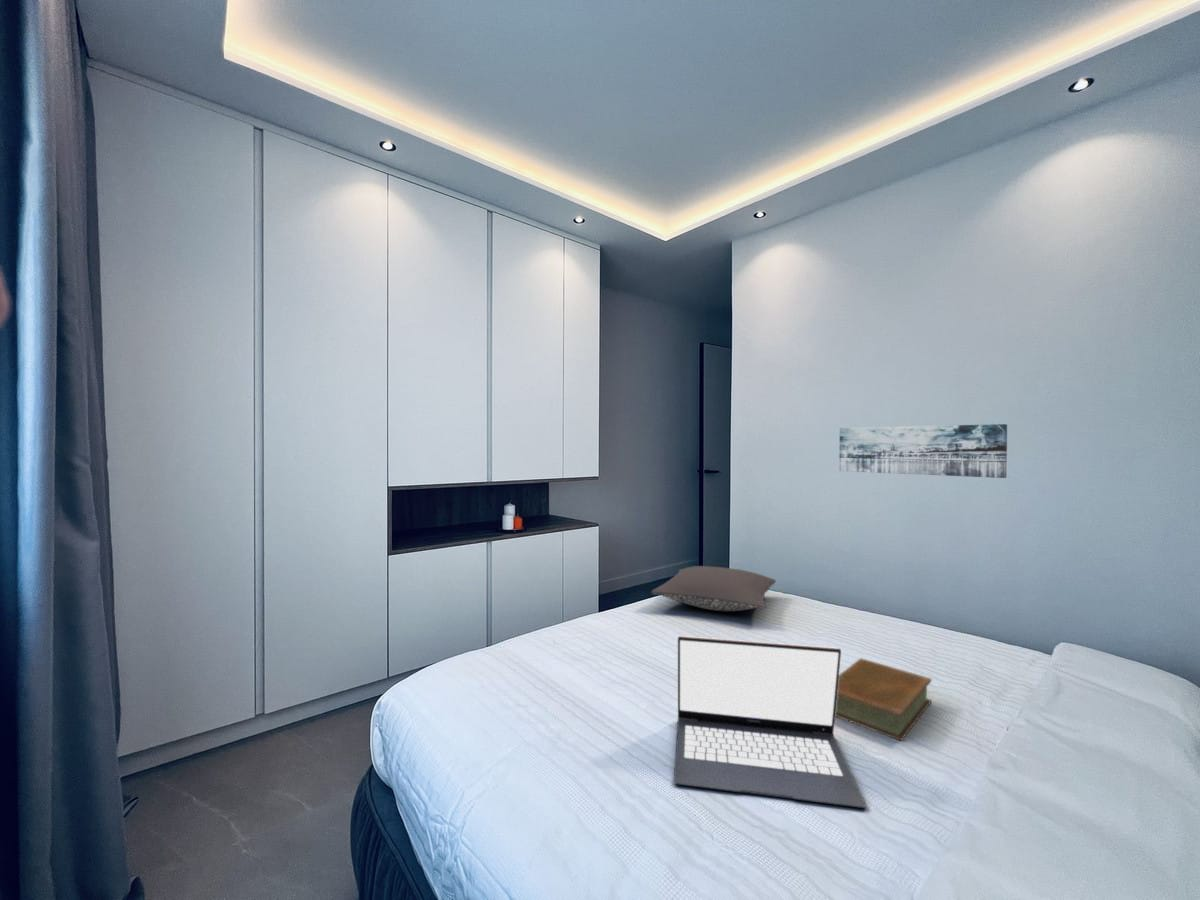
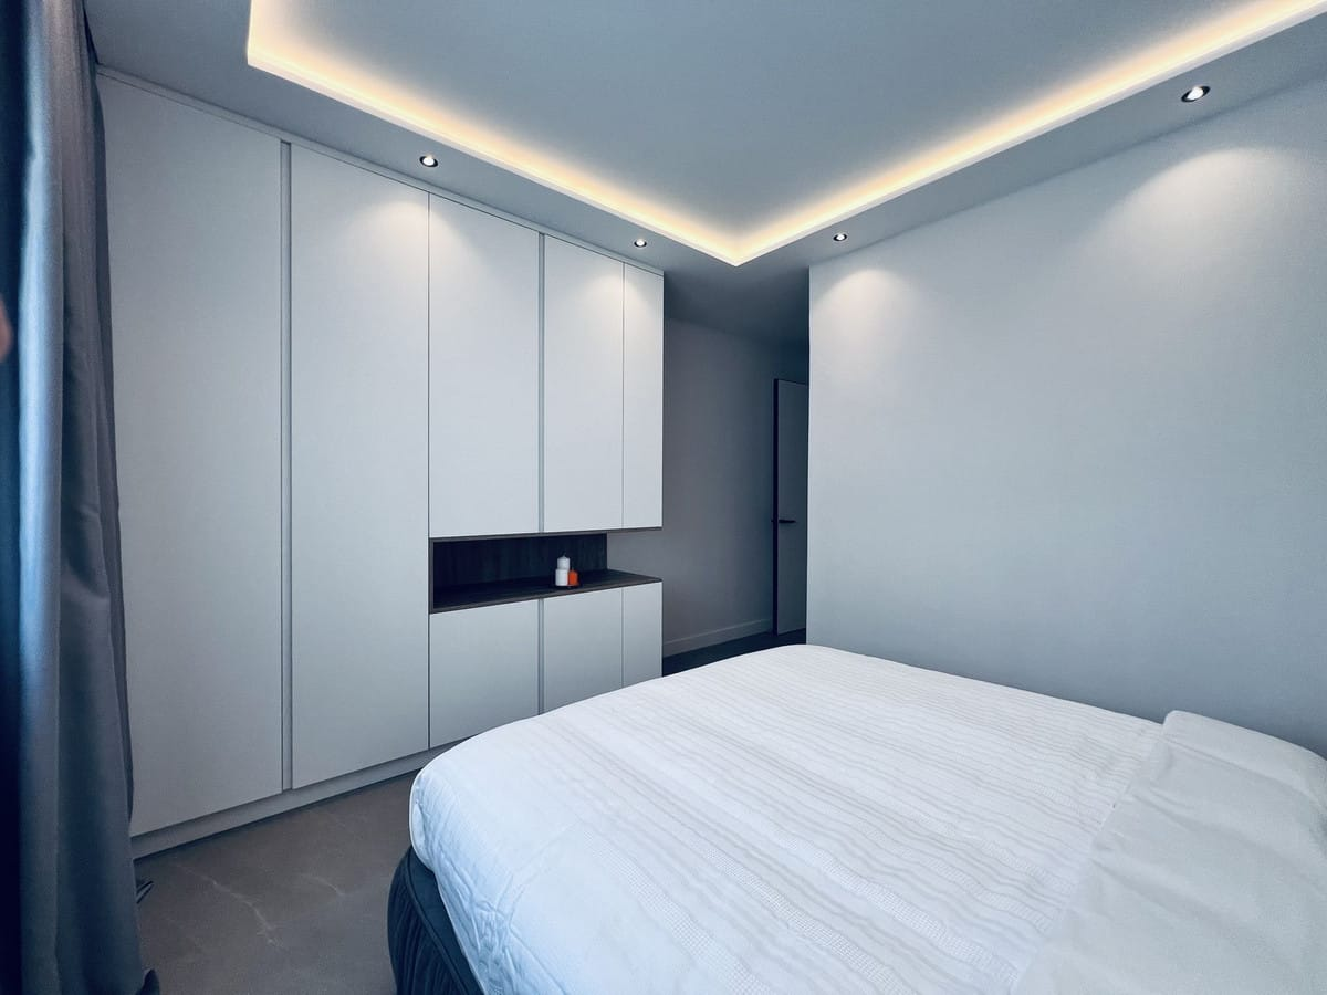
- laptop (759, 706)
- book (876, 694)
- wall art (914, 450)
- pillow (716, 586)
